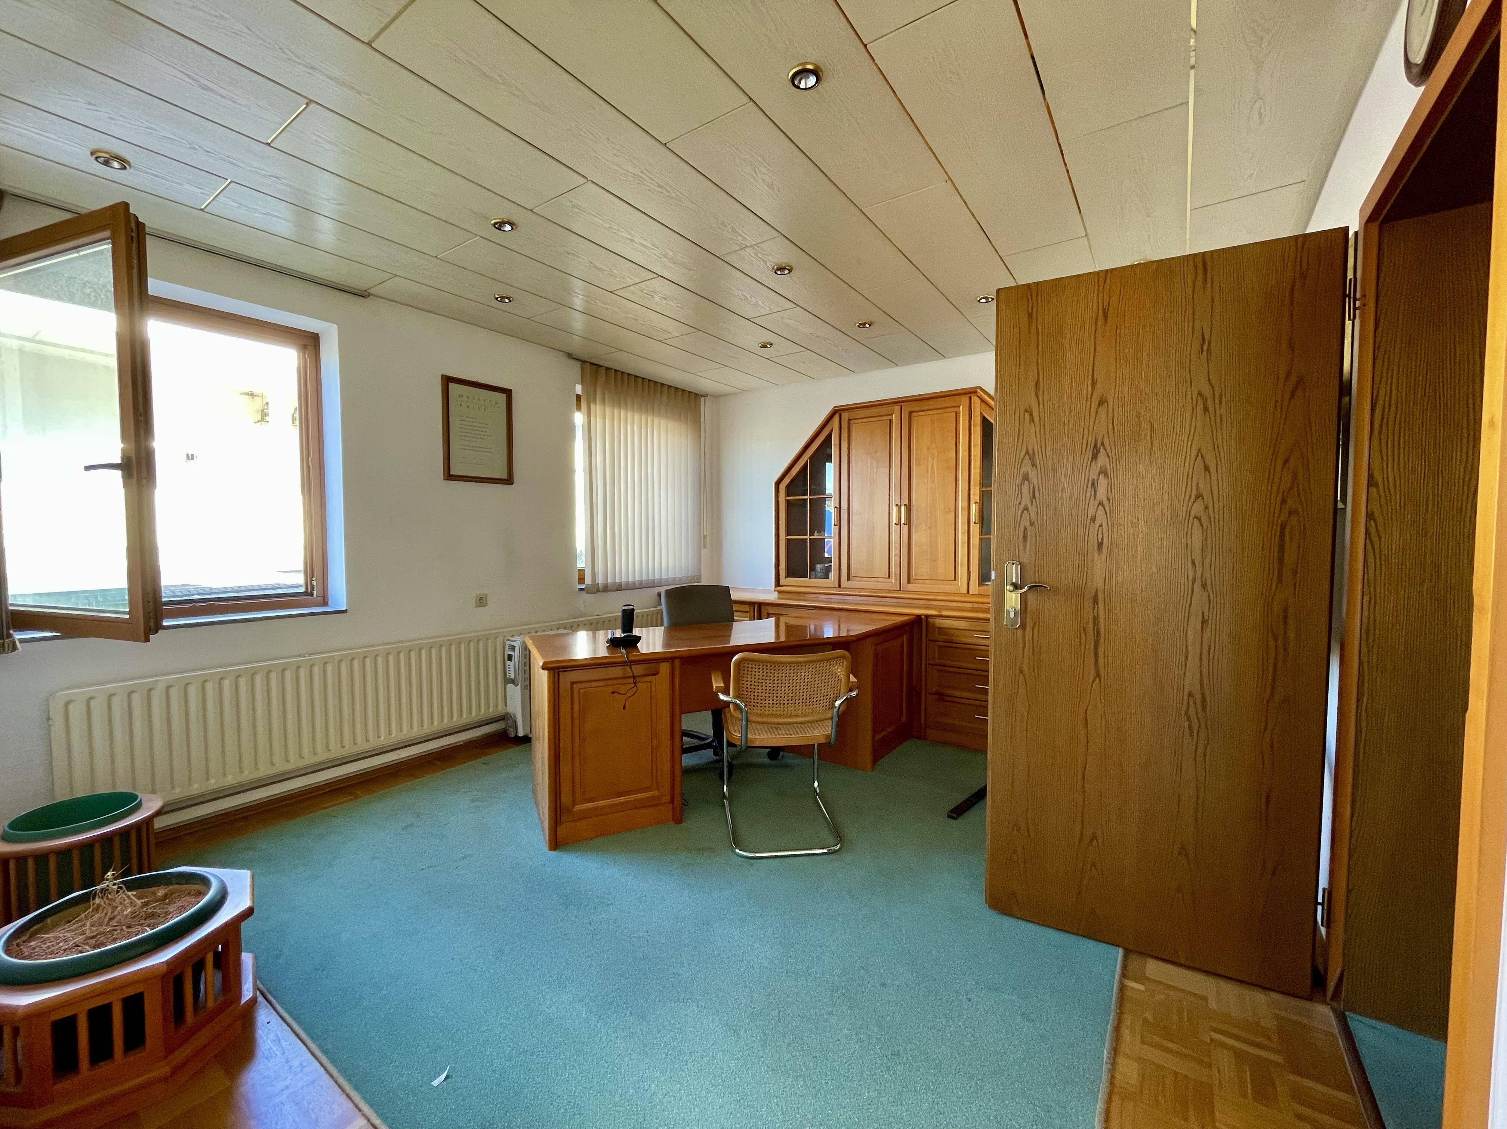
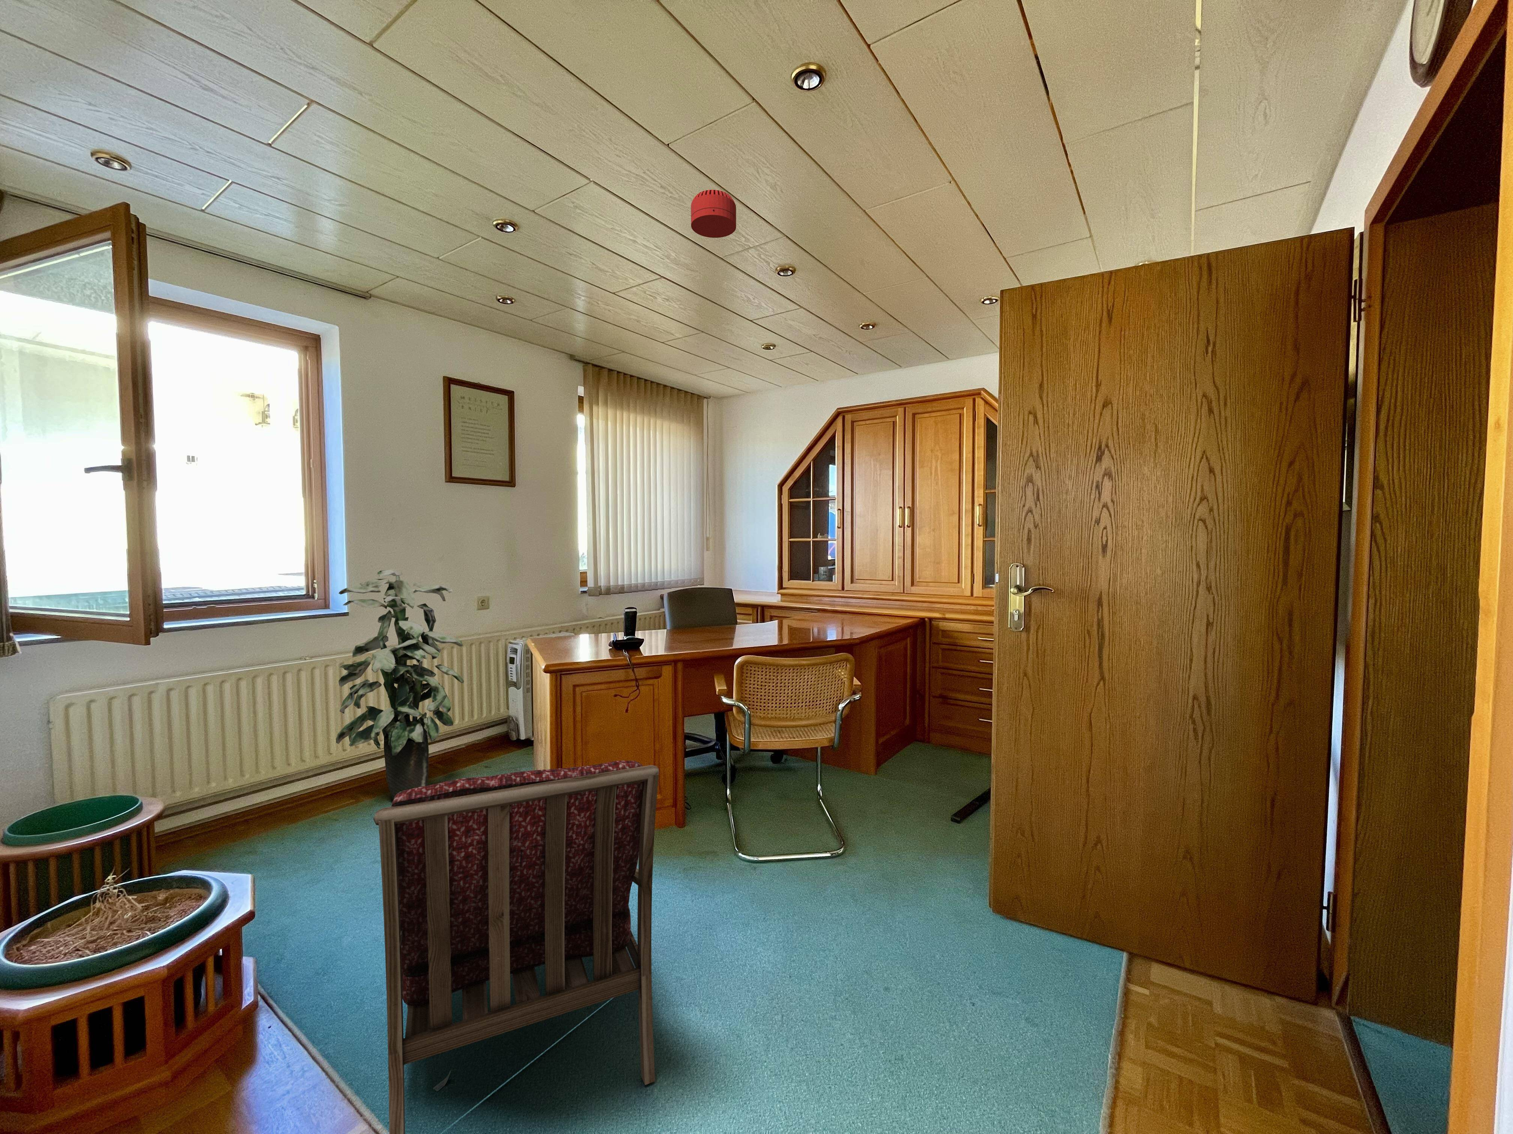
+ smoke detector (714, 213)
+ indoor plant (398, 683)
+ armchair (519, 890)
